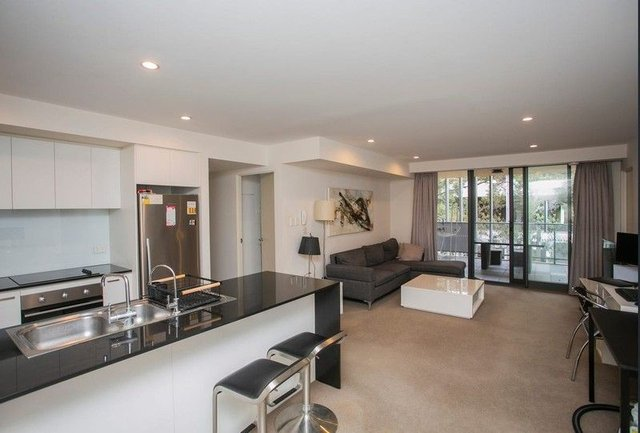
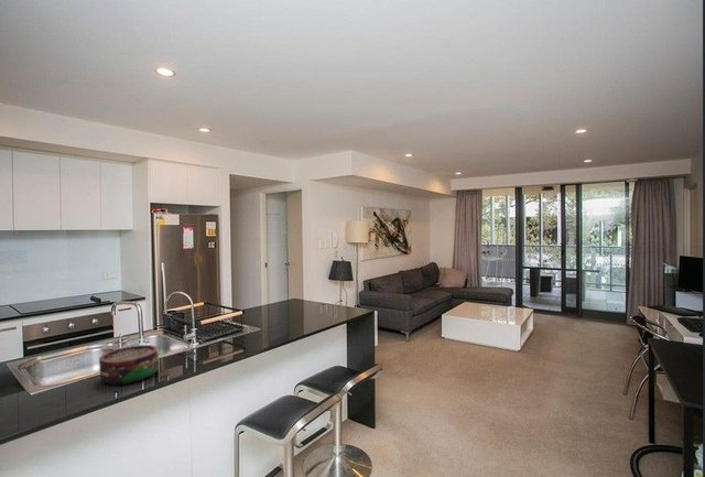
+ bowl (130, 364)
